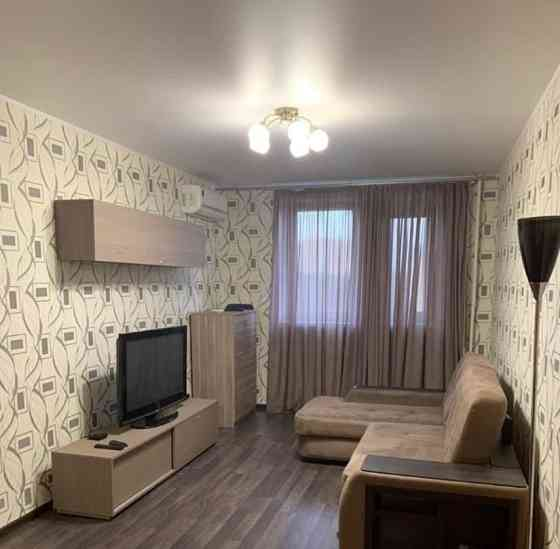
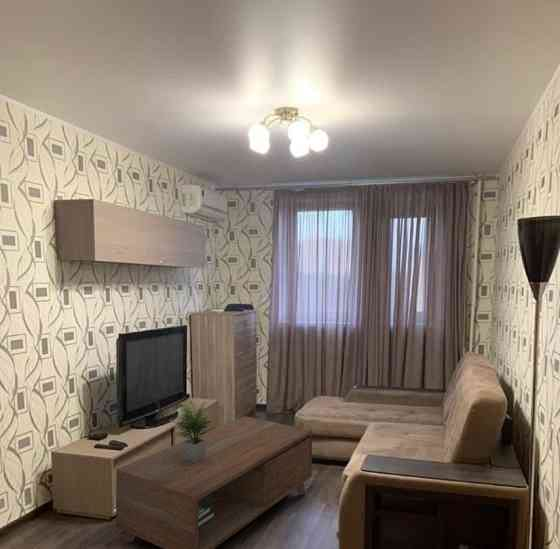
+ coffee table (225, 455)
